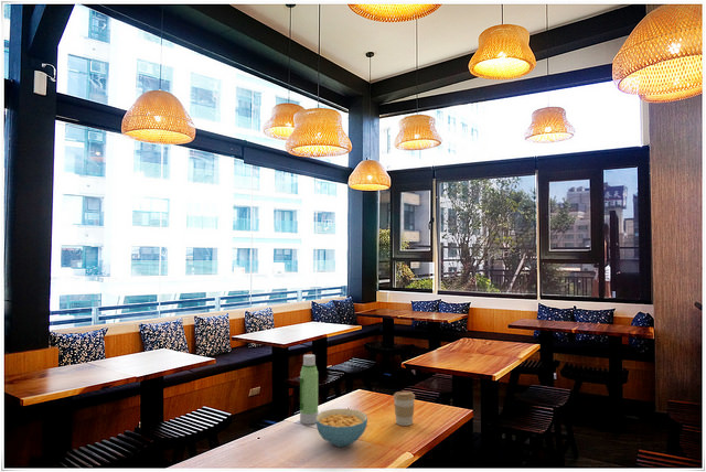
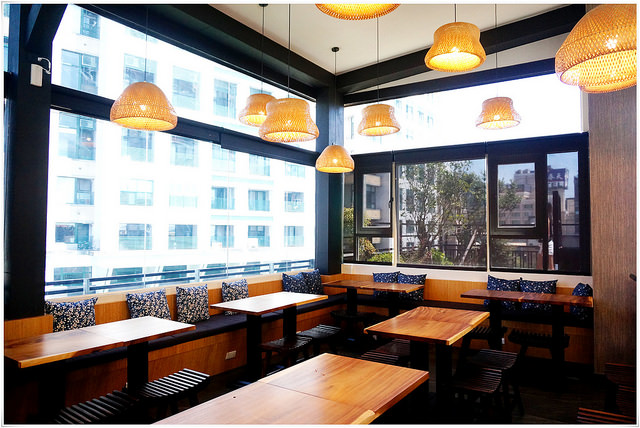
- water bottle (308, 388)
- coffee cup (404, 407)
- cereal bowl (341, 430)
